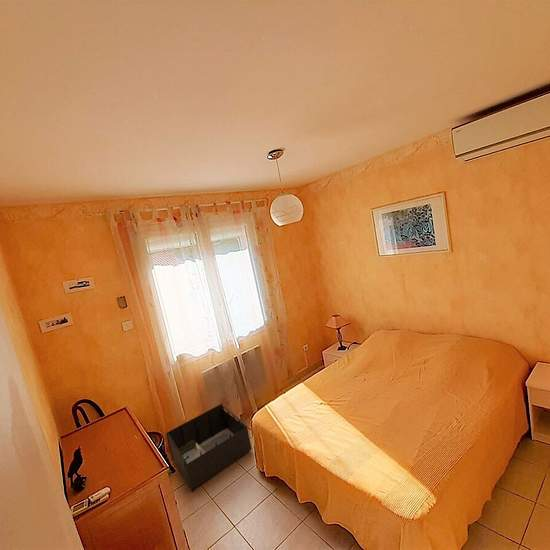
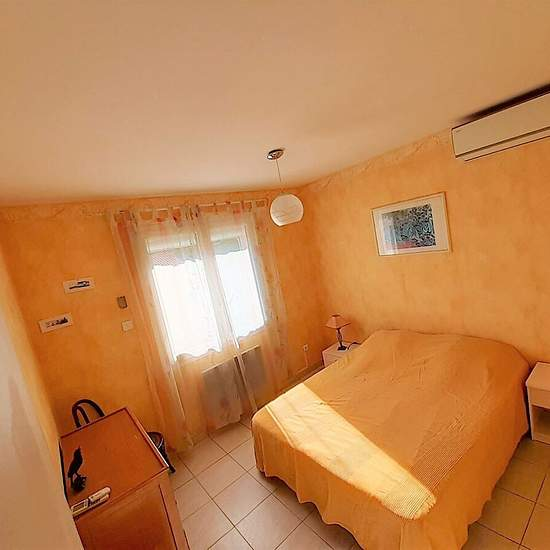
- storage bin (208, 441)
